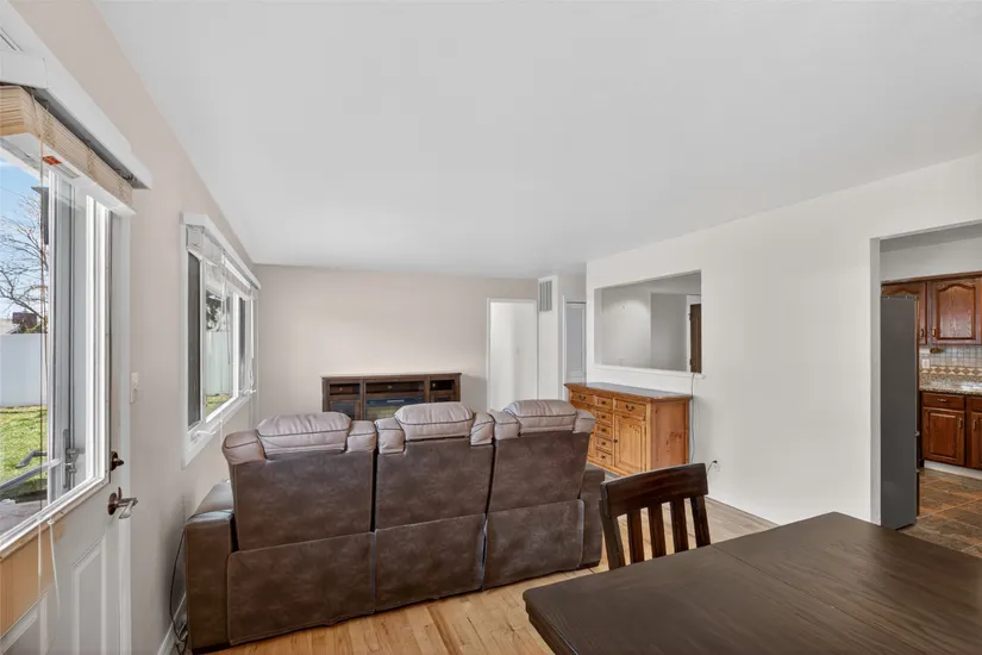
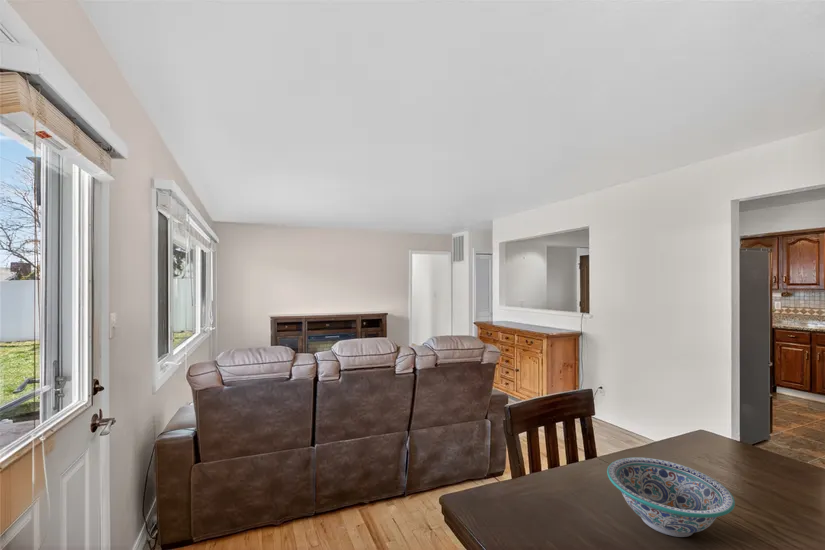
+ decorative bowl (666, 502)
